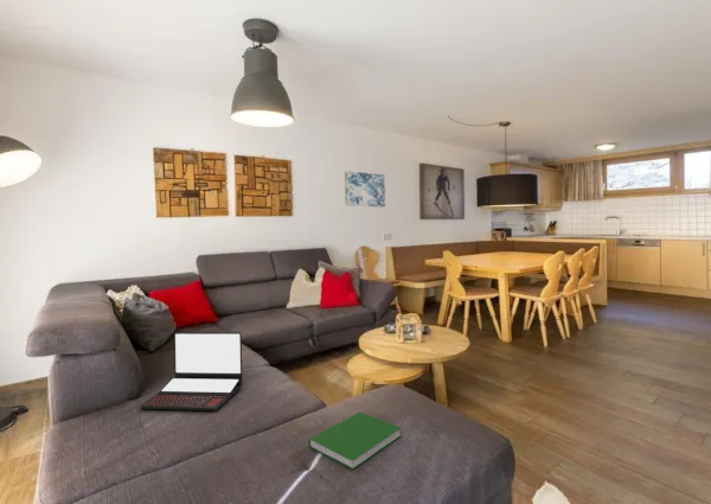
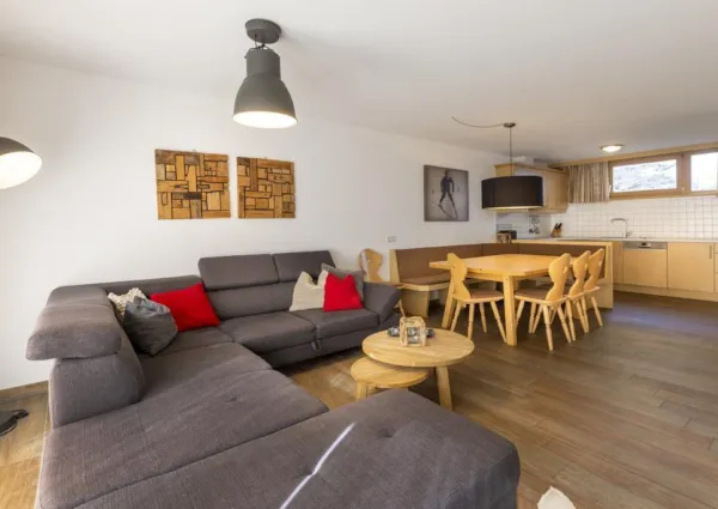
- laptop (193, 368)
- hardcover book (356, 436)
- wall art (365, 190)
